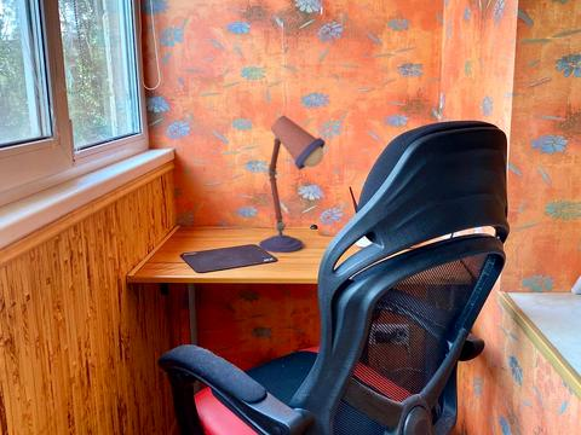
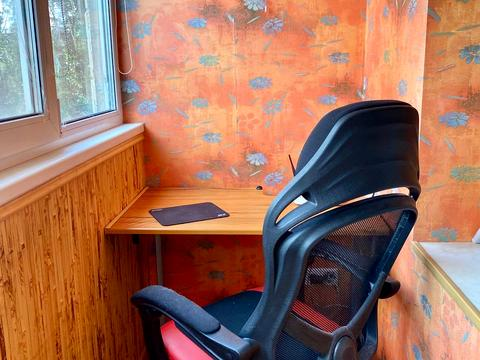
- desk lamp (276, 185)
